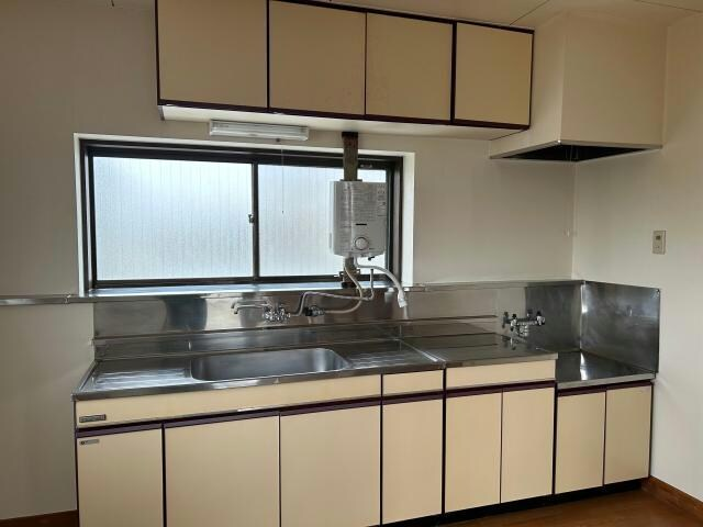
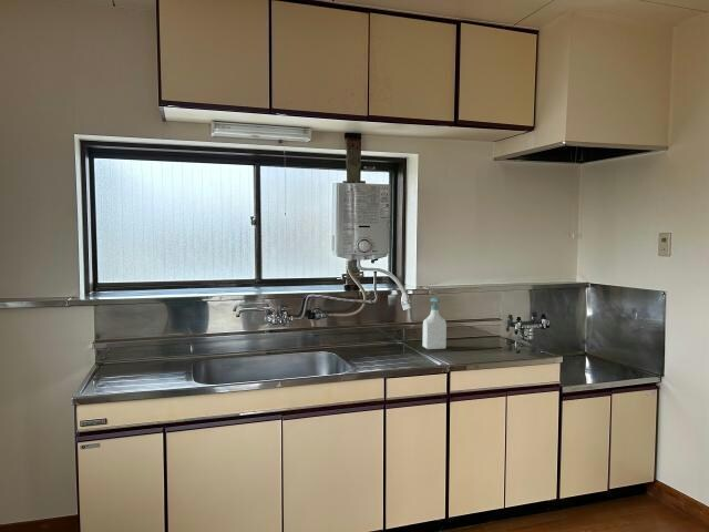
+ soap bottle (434, 323)
